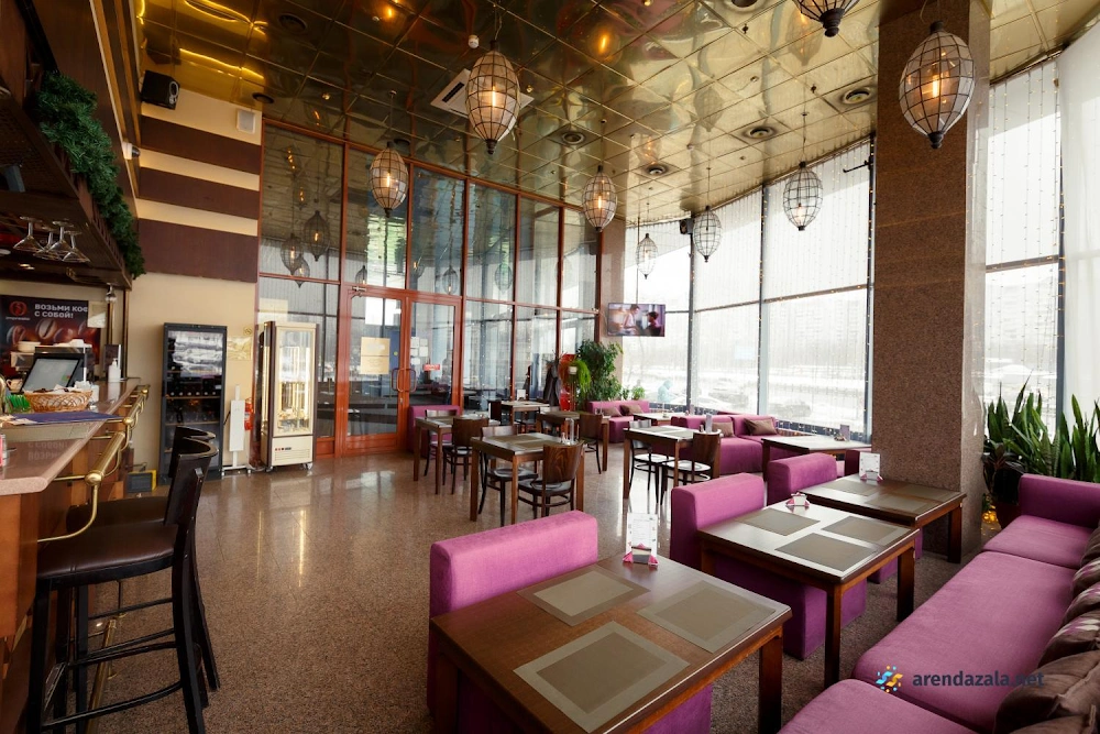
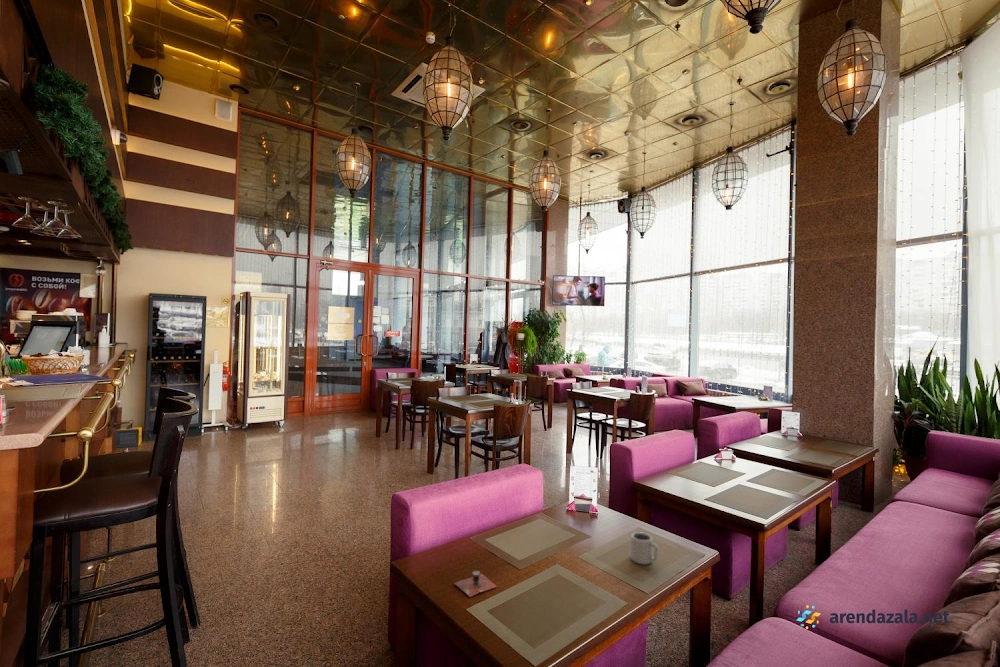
+ cup (644, 549)
+ cup (475, 579)
